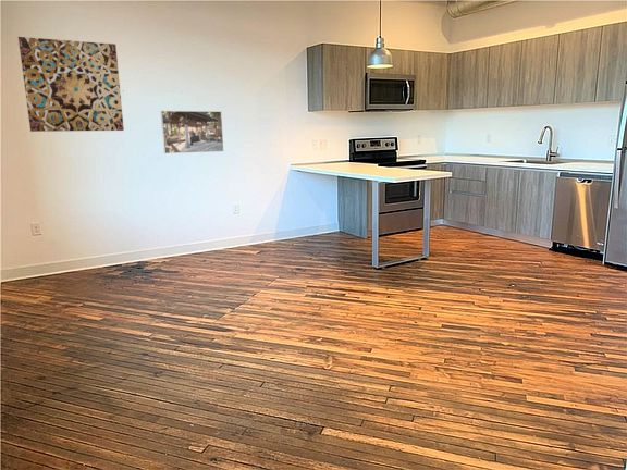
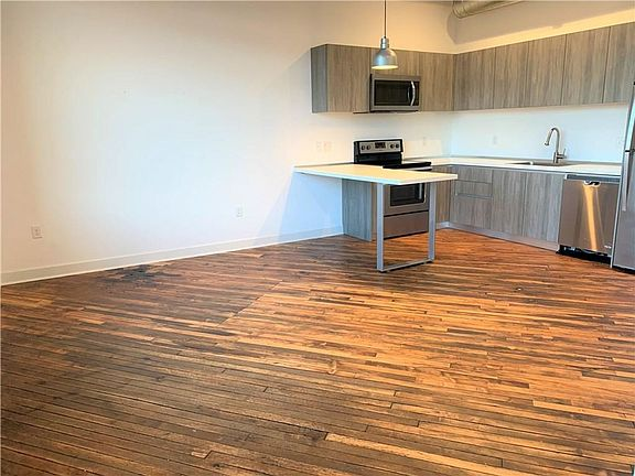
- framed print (193, 132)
- wall art (74, 86)
